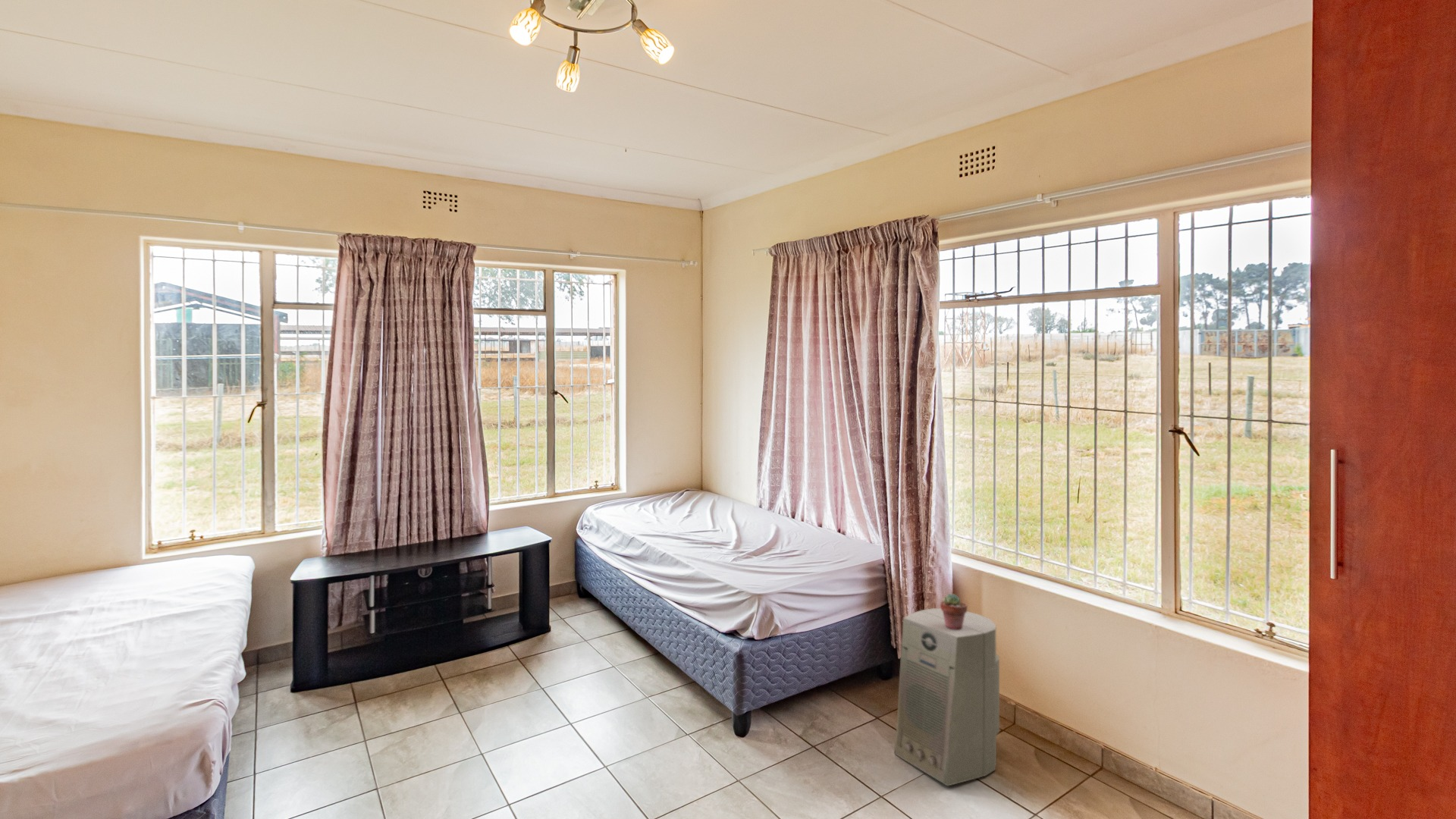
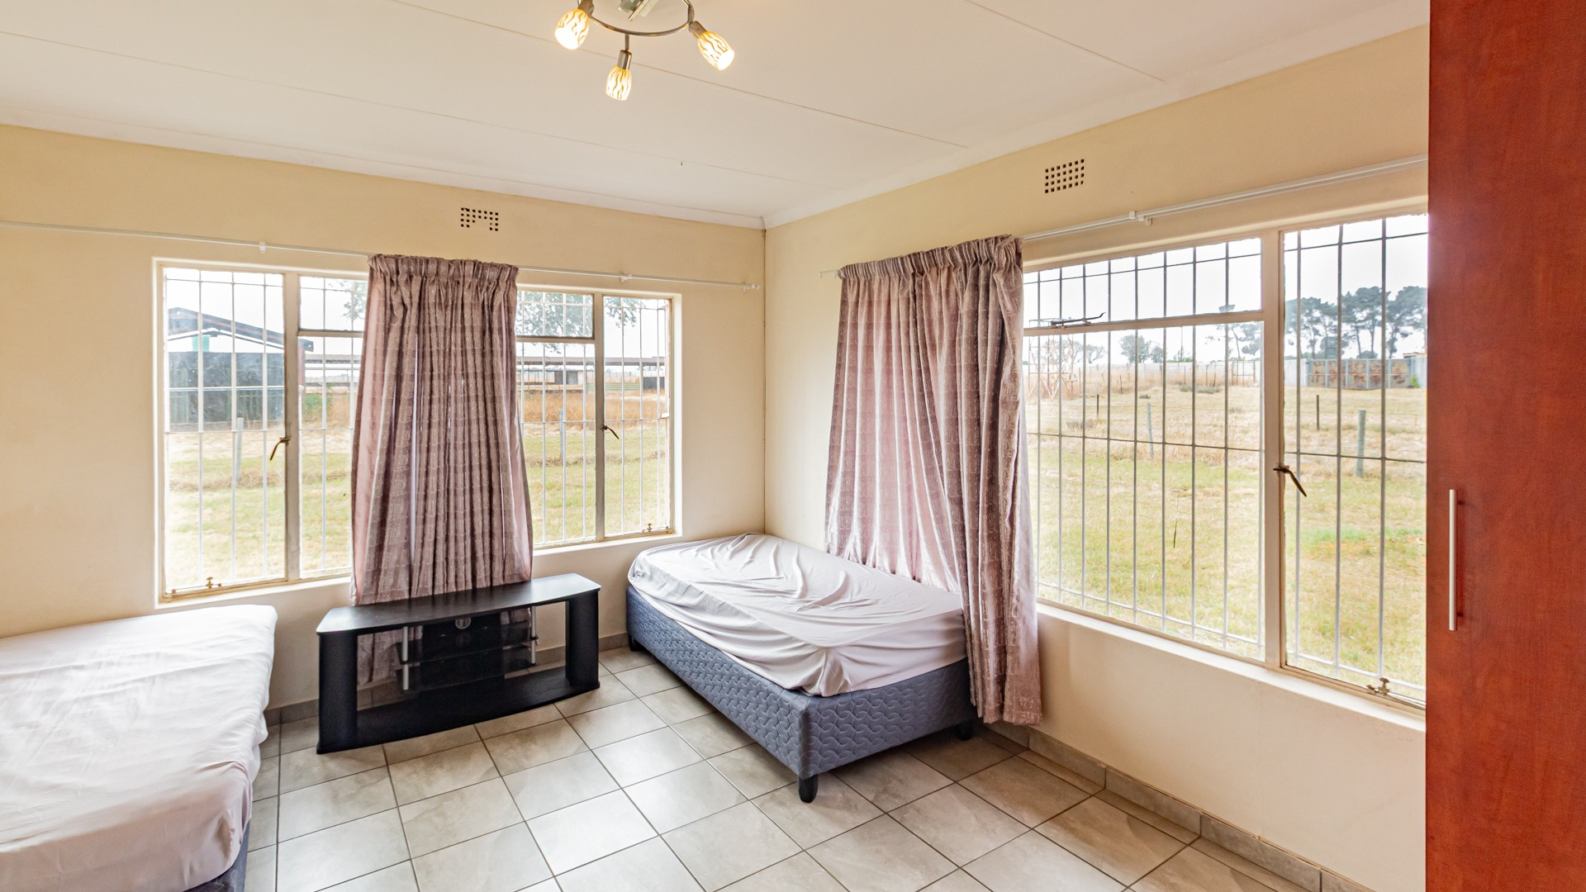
- fan (952, 688)
- potted succulent (953, 610)
